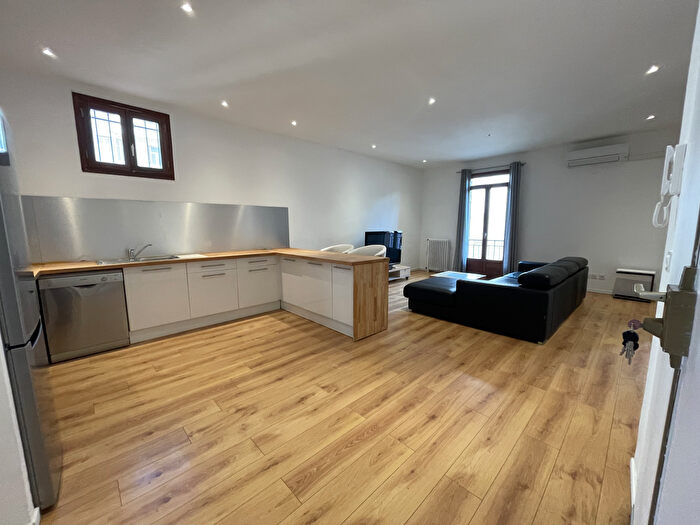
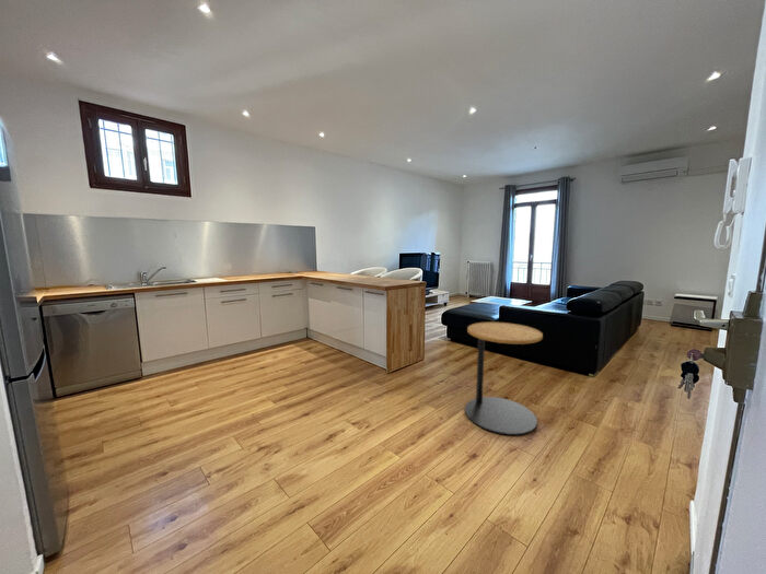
+ side table (483, 373)
